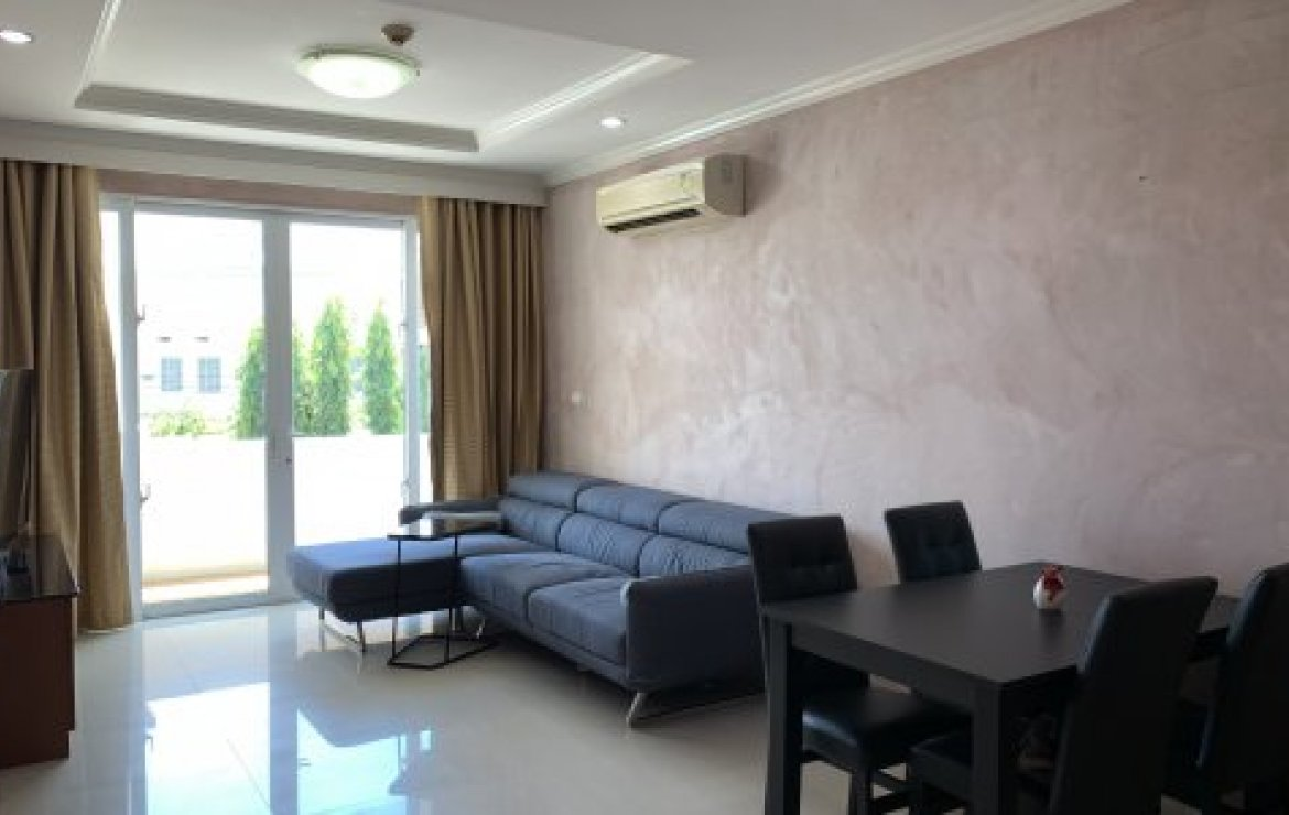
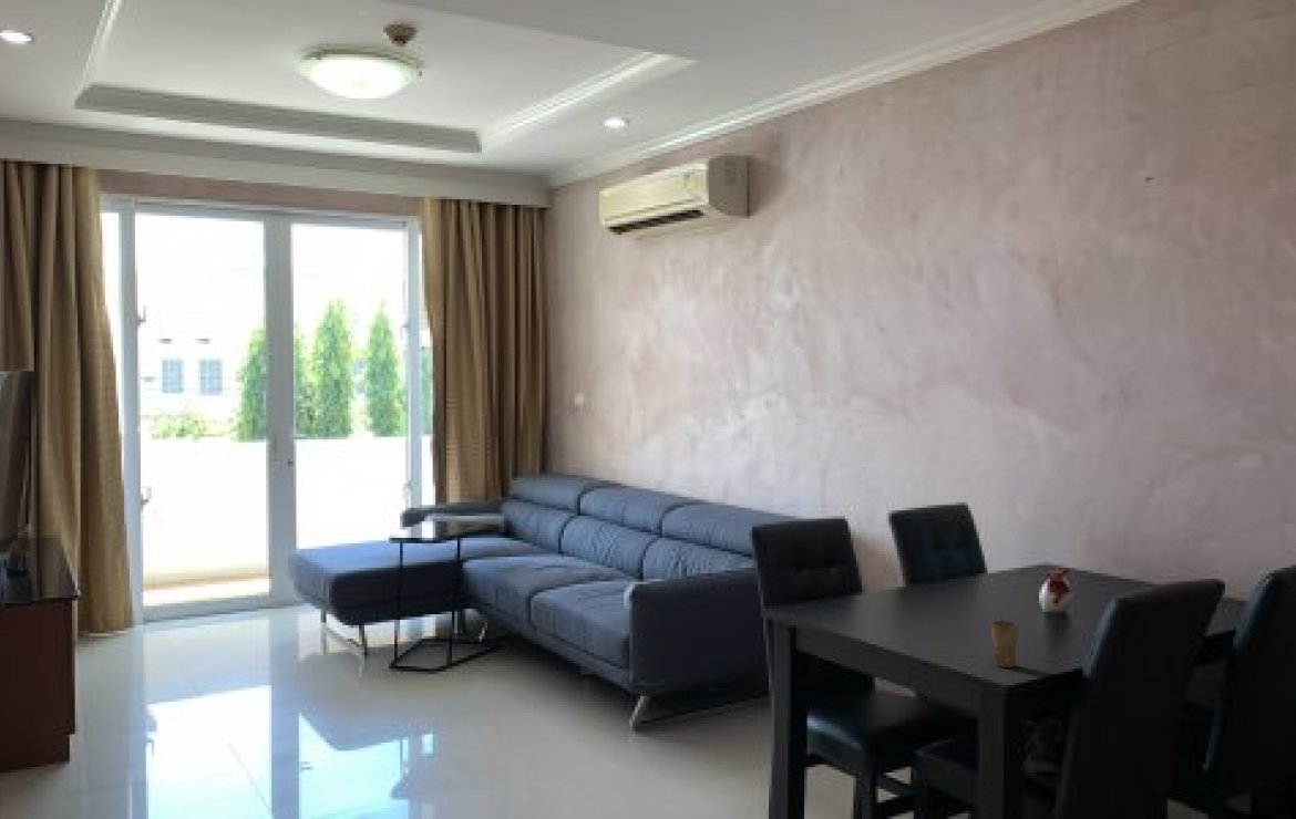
+ cup (1005, 639)
